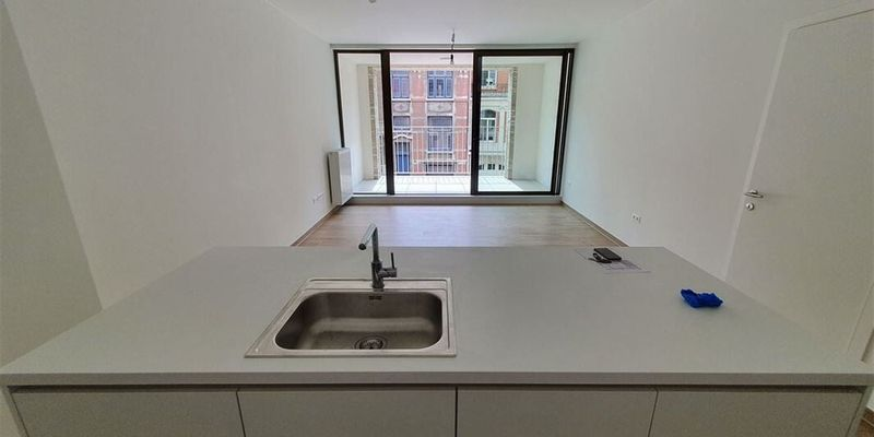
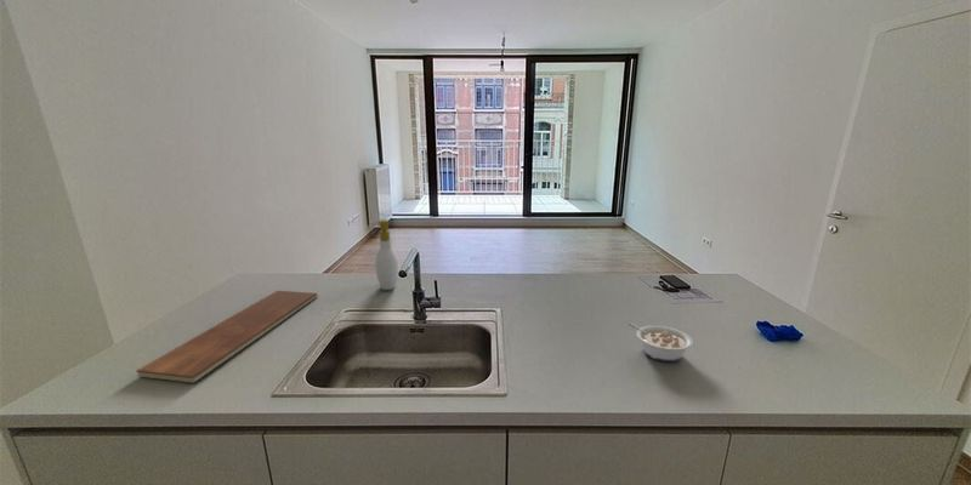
+ chopping board (245, 326)
+ legume (660, 342)
+ soap bottle (385, 253)
